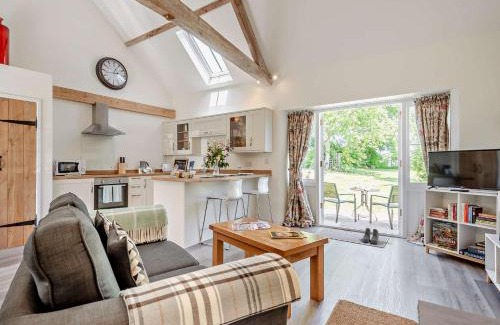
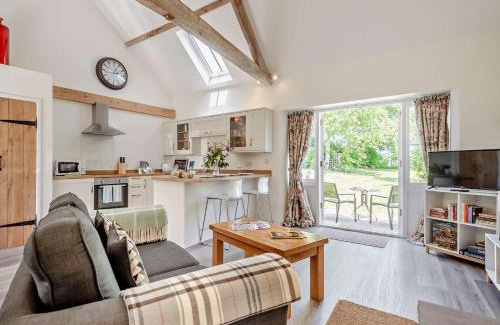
- boots (369, 235)
